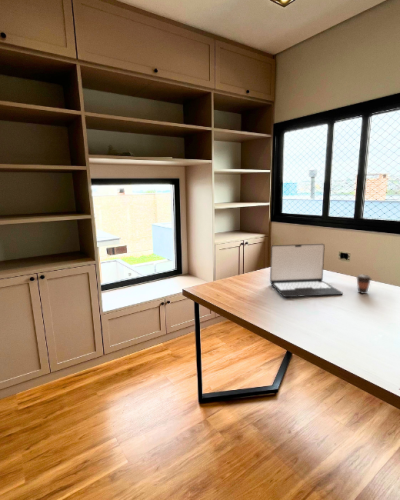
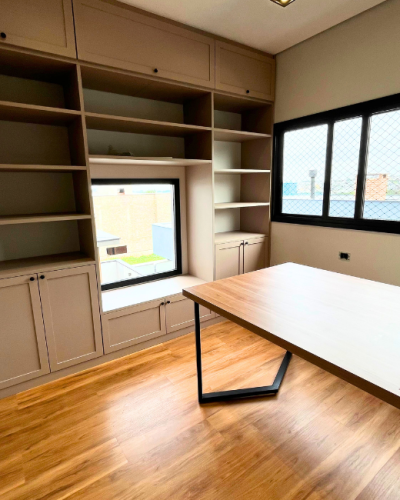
- laptop (305, 268)
- coffee cup (363, 284)
